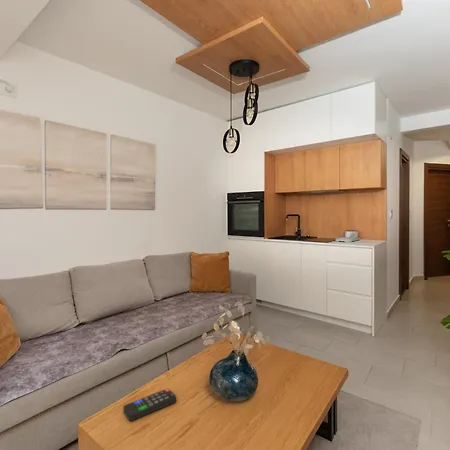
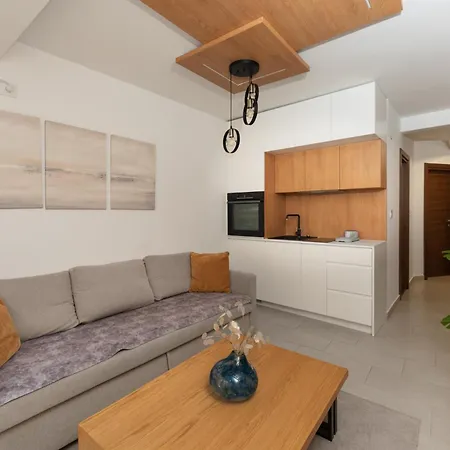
- remote control (150, 403)
